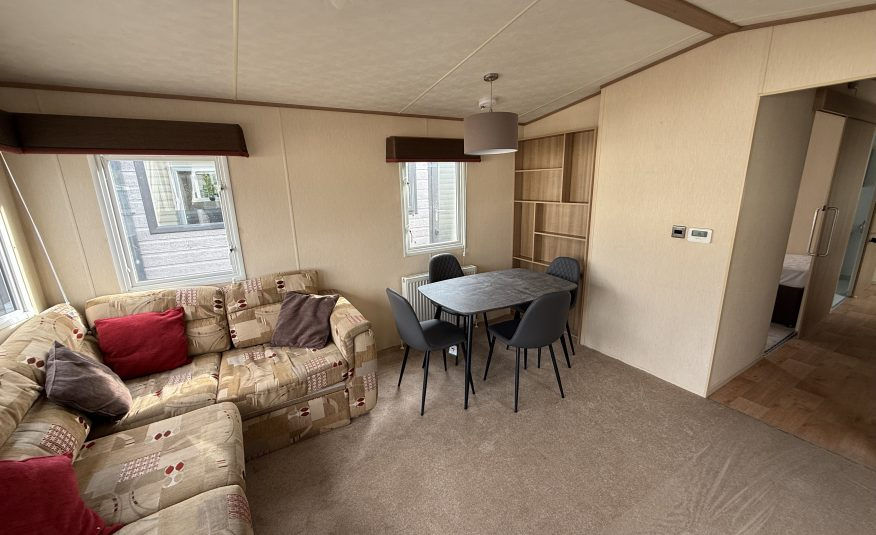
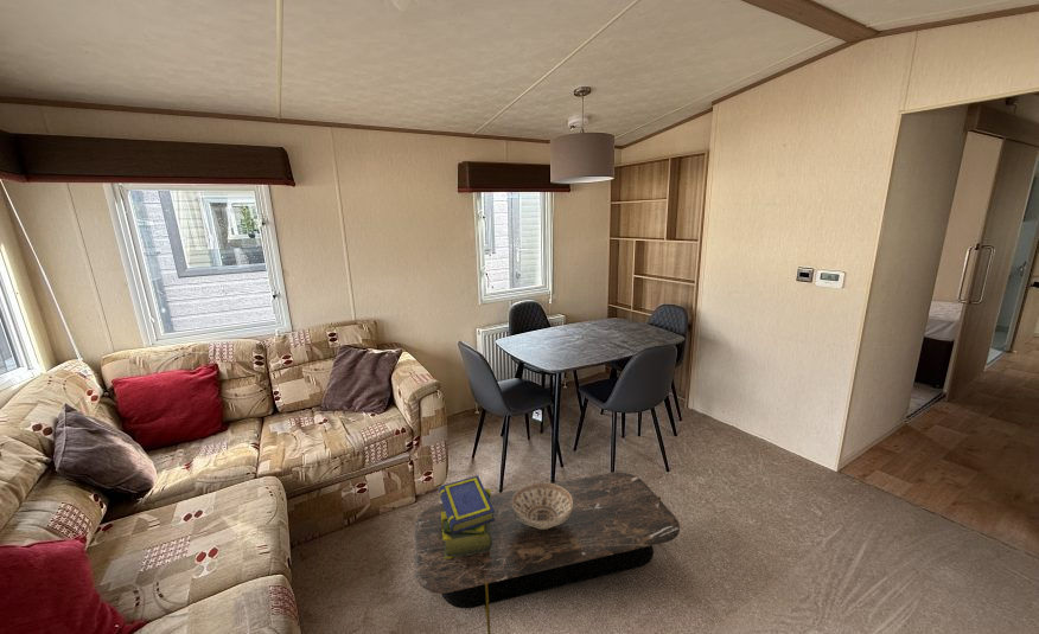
+ decorative bowl (542, 510)
+ coffee table (547, 544)
+ stack of books (467, 513)
